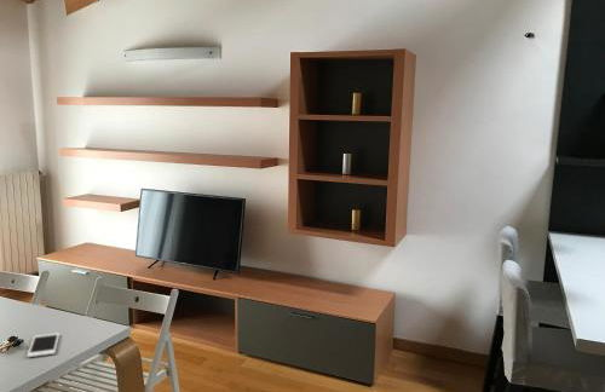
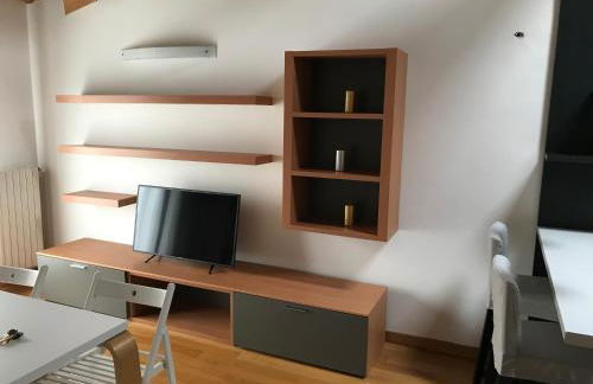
- cell phone (44, 344)
